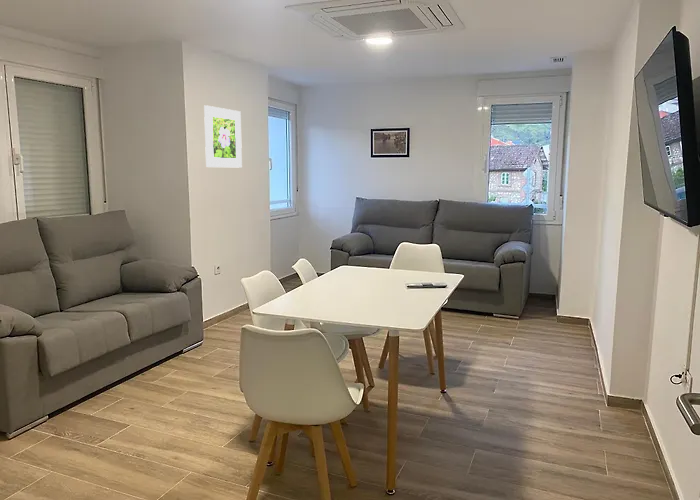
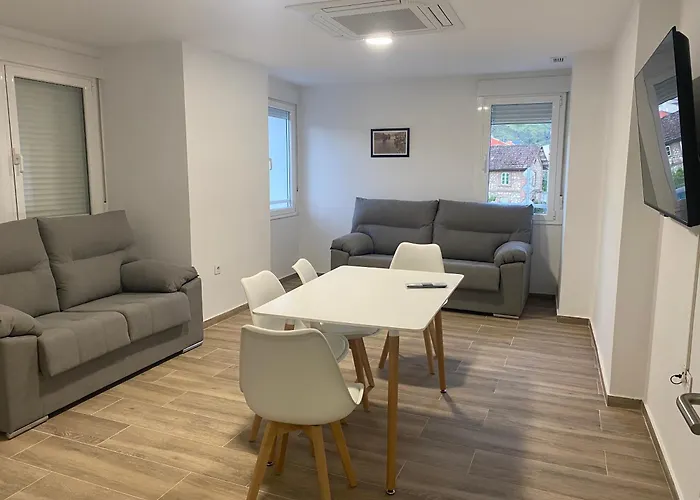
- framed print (224, 138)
